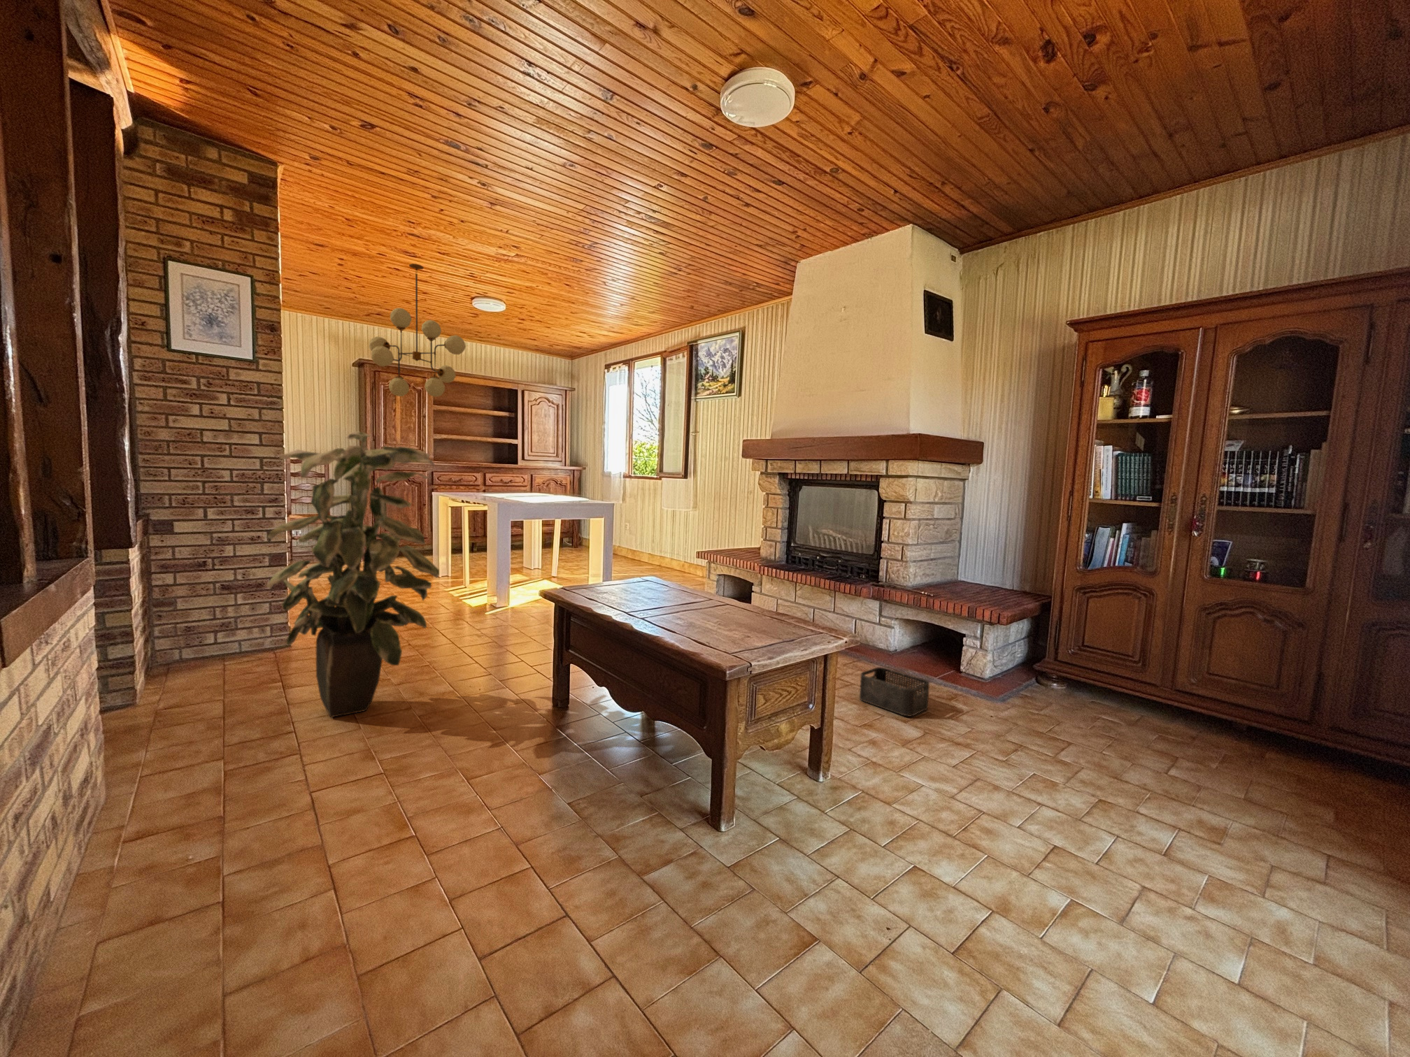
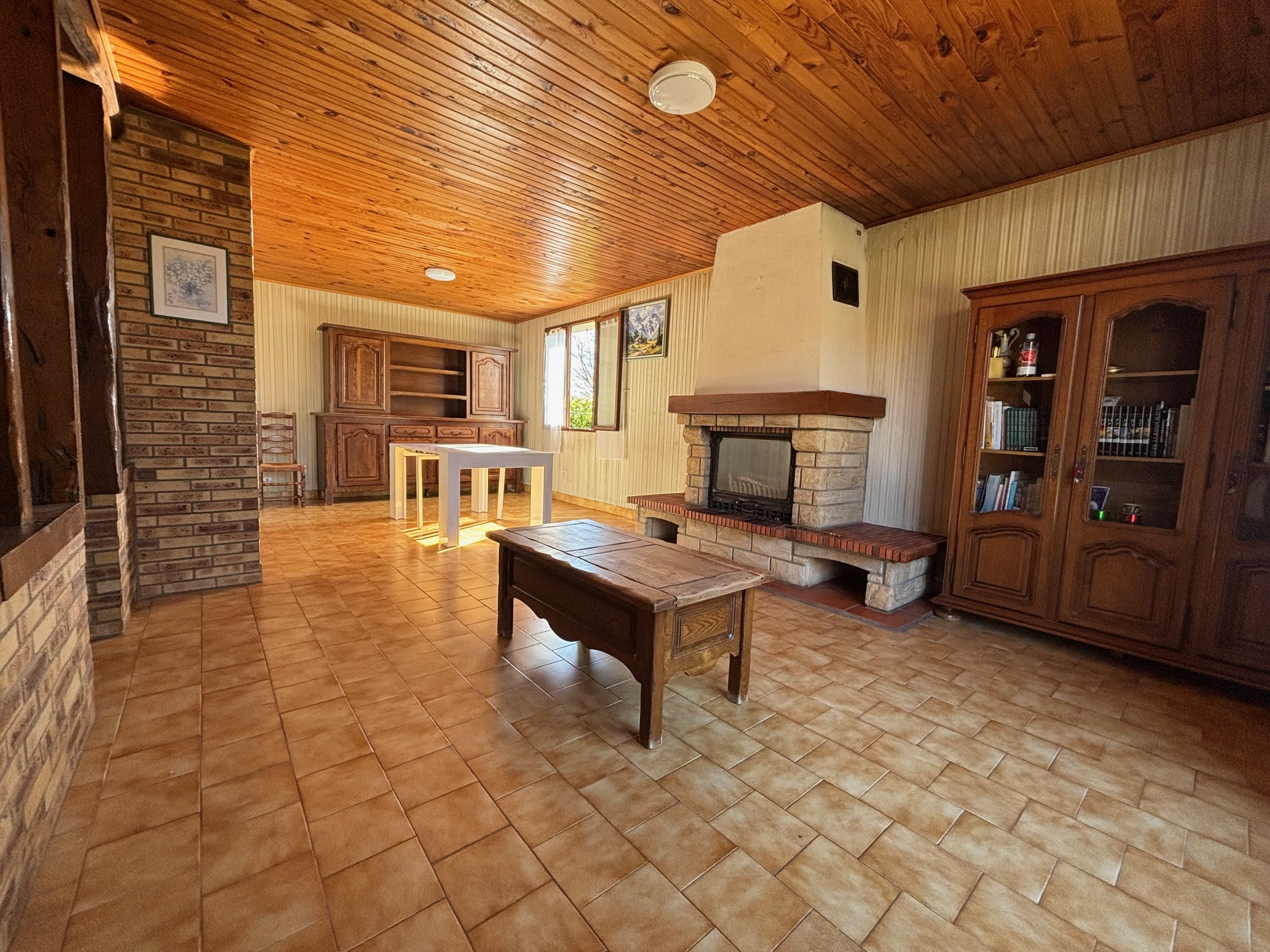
- chandelier (416, 331)
- indoor plant (360, 574)
- storage bin (893, 689)
